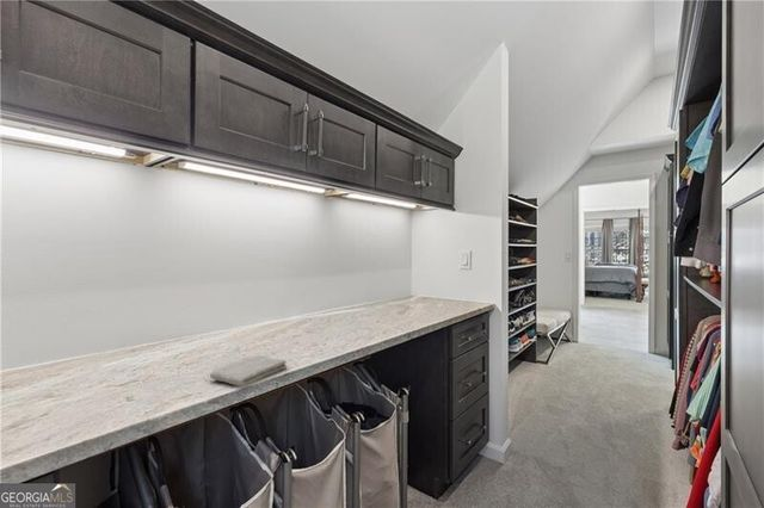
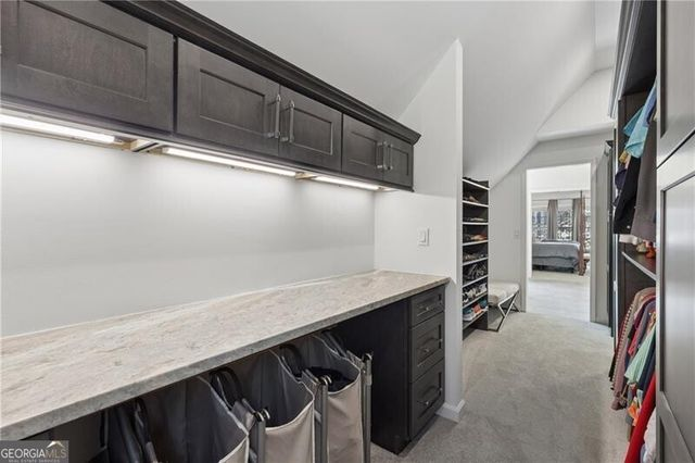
- washcloth (251, 368)
